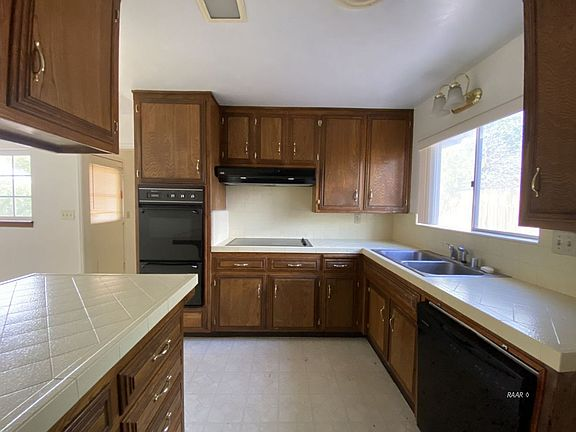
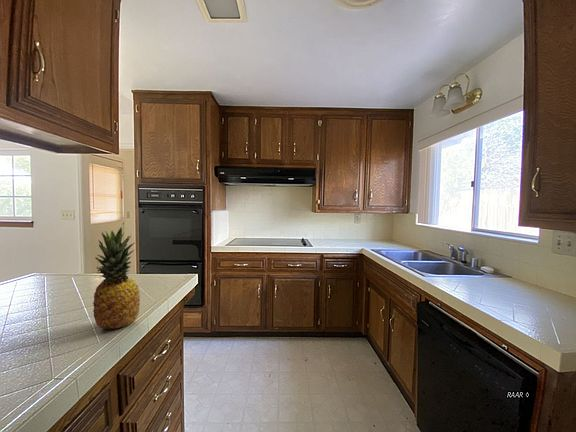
+ fruit (117, 275)
